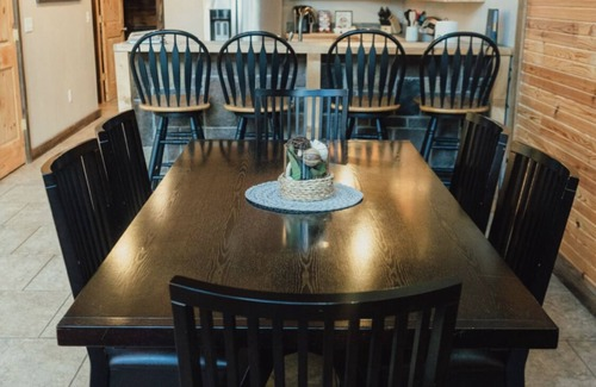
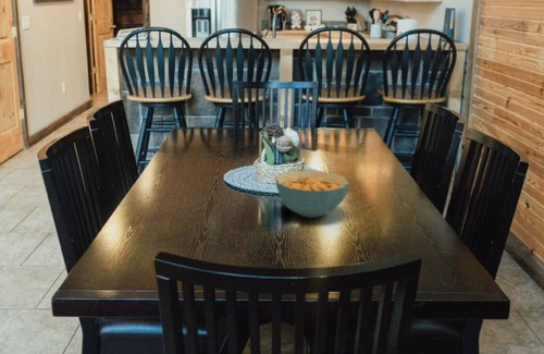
+ cereal bowl (311, 197)
